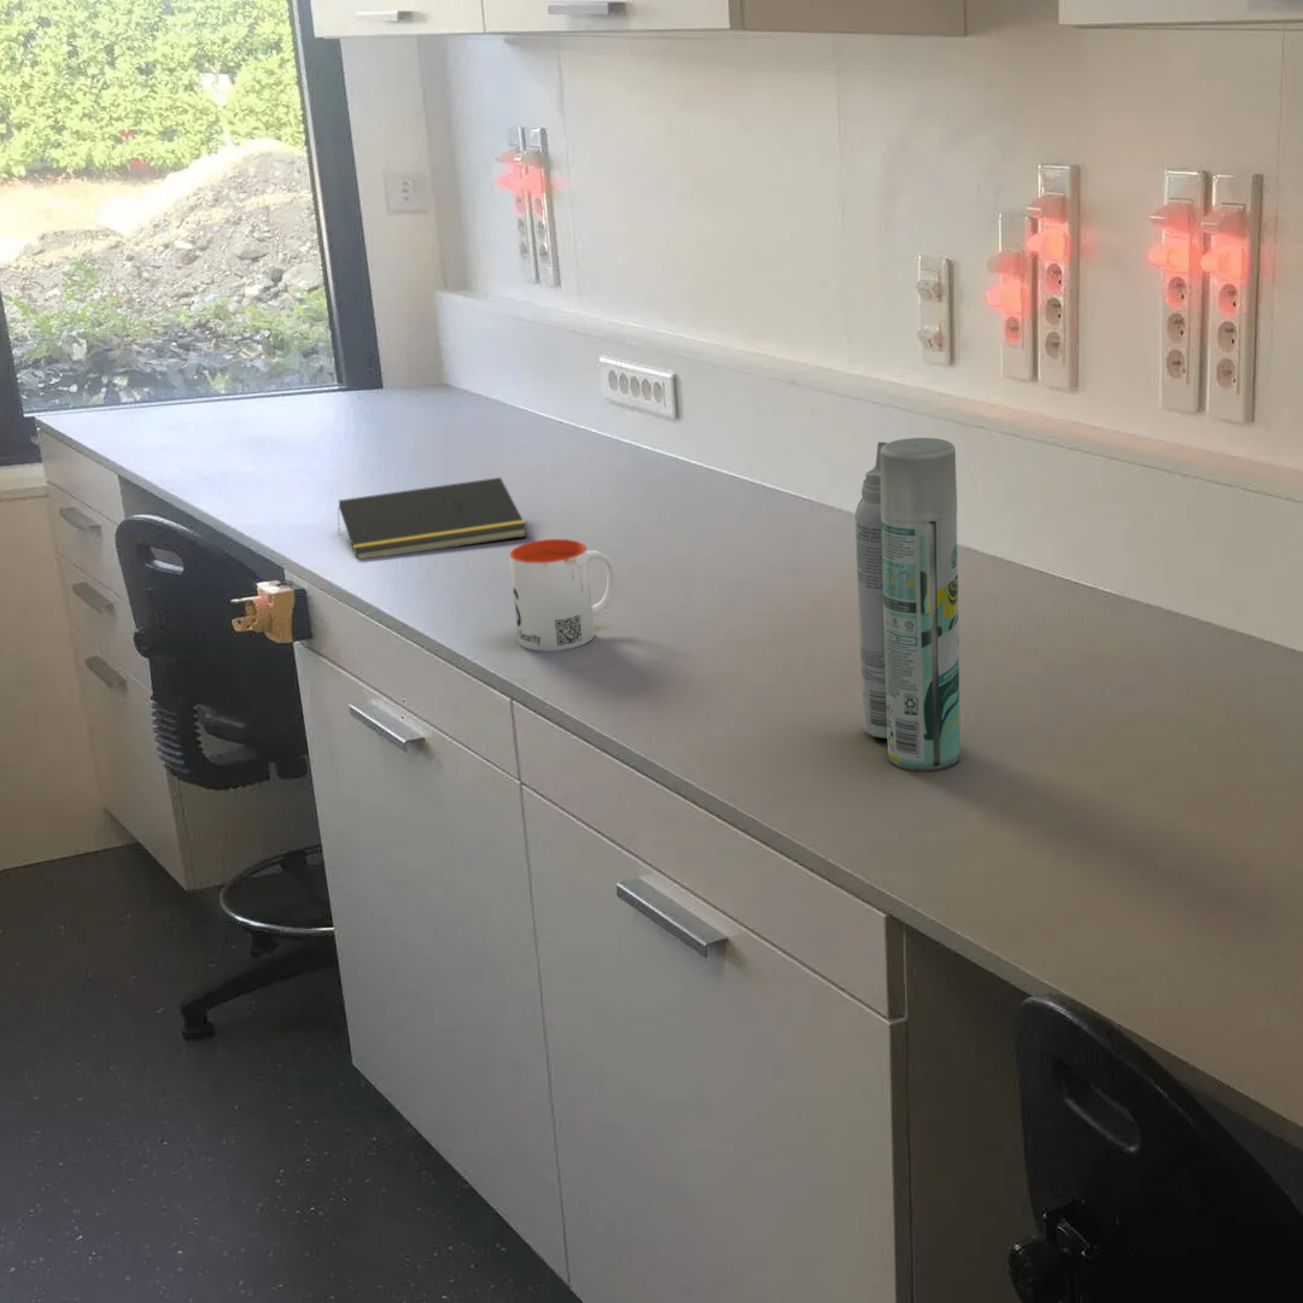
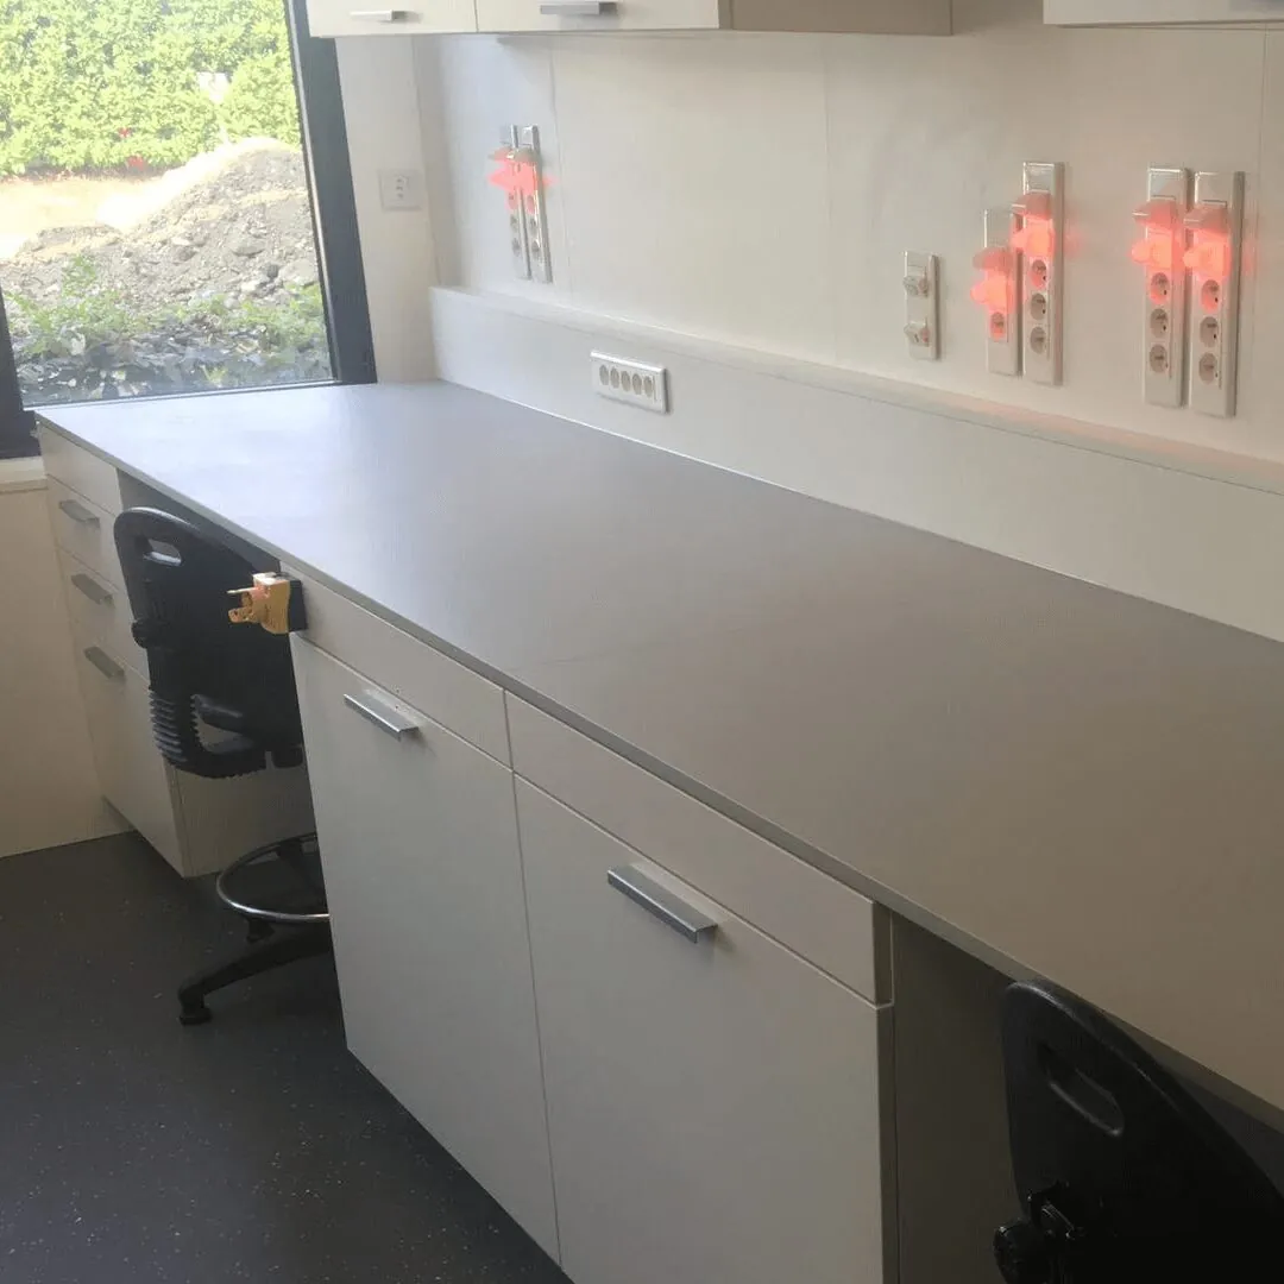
- aerosol can (904, 595)
- notepad (431, 518)
- mug (567, 590)
